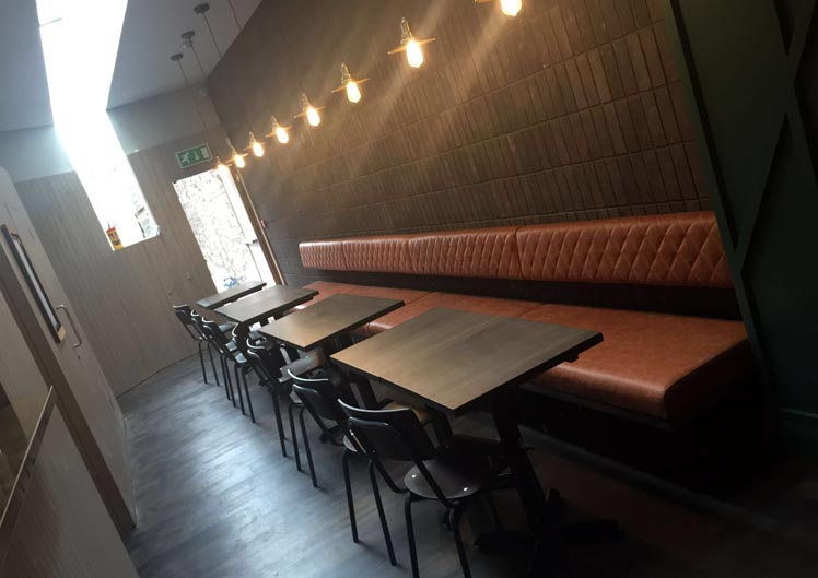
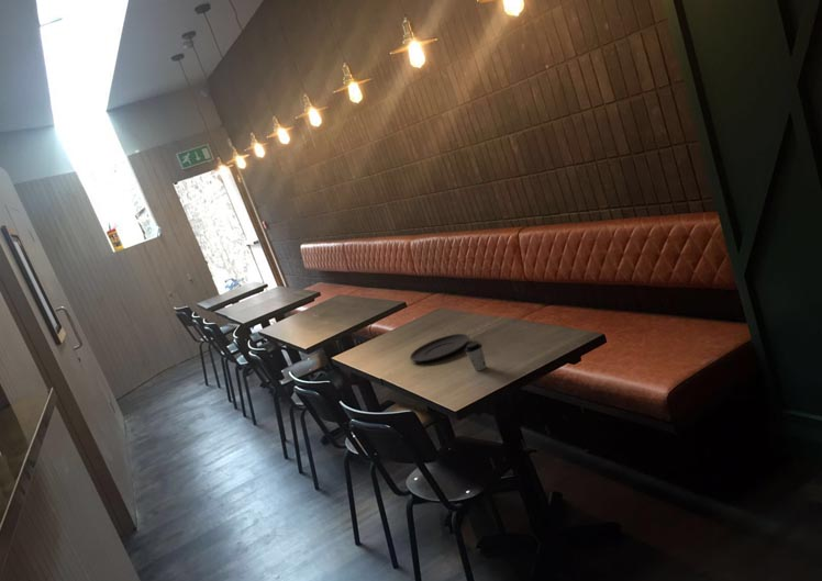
+ coffee cup (476, 356)
+ plate (440, 348)
